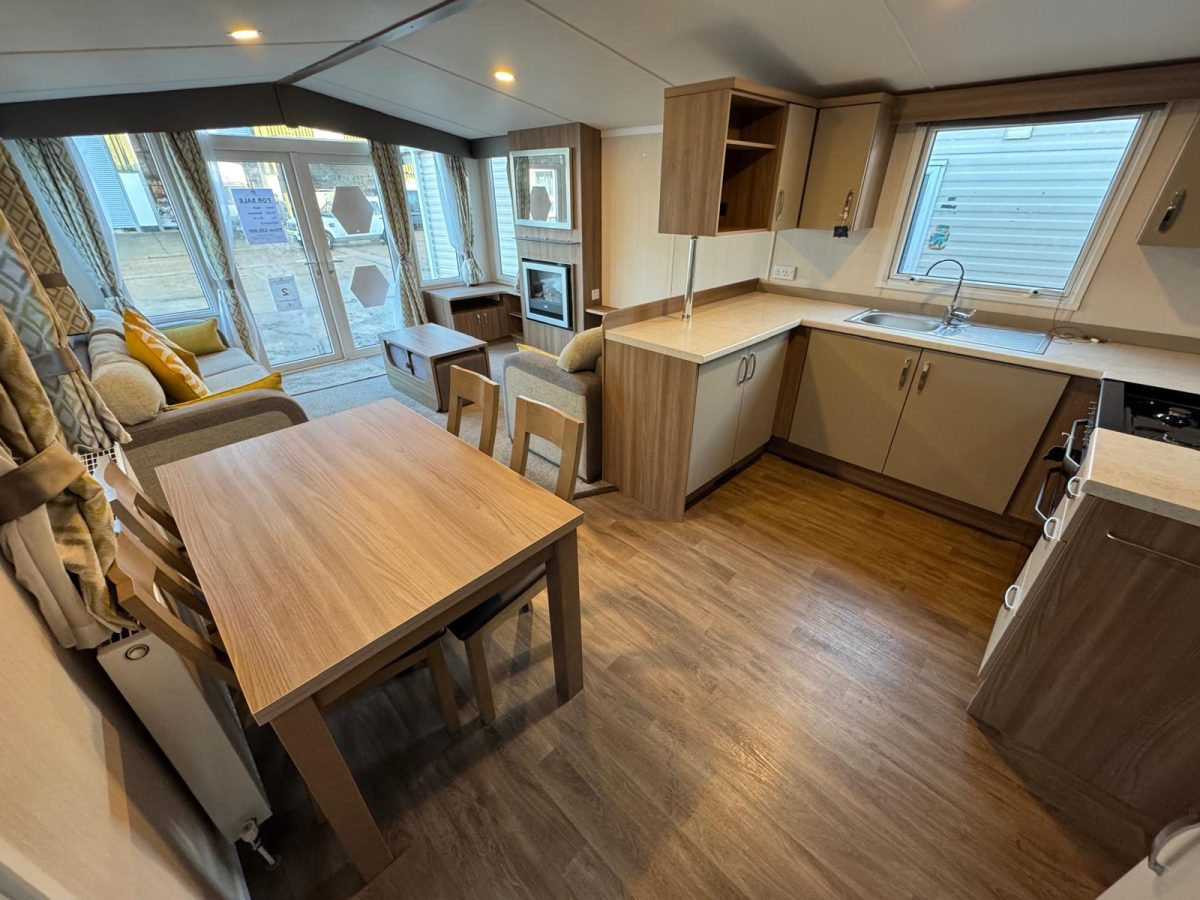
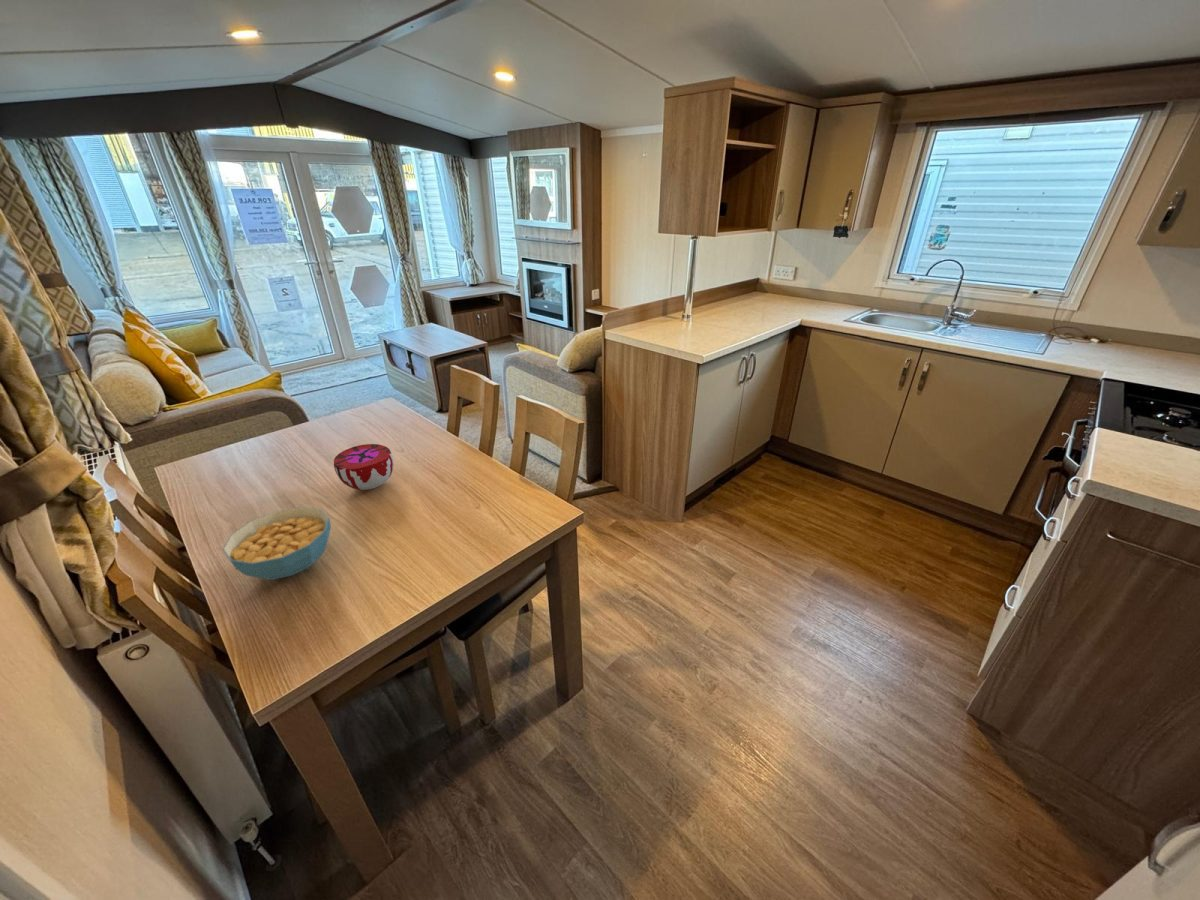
+ cereal bowl (285, 550)
+ decorative bowl (366, 470)
